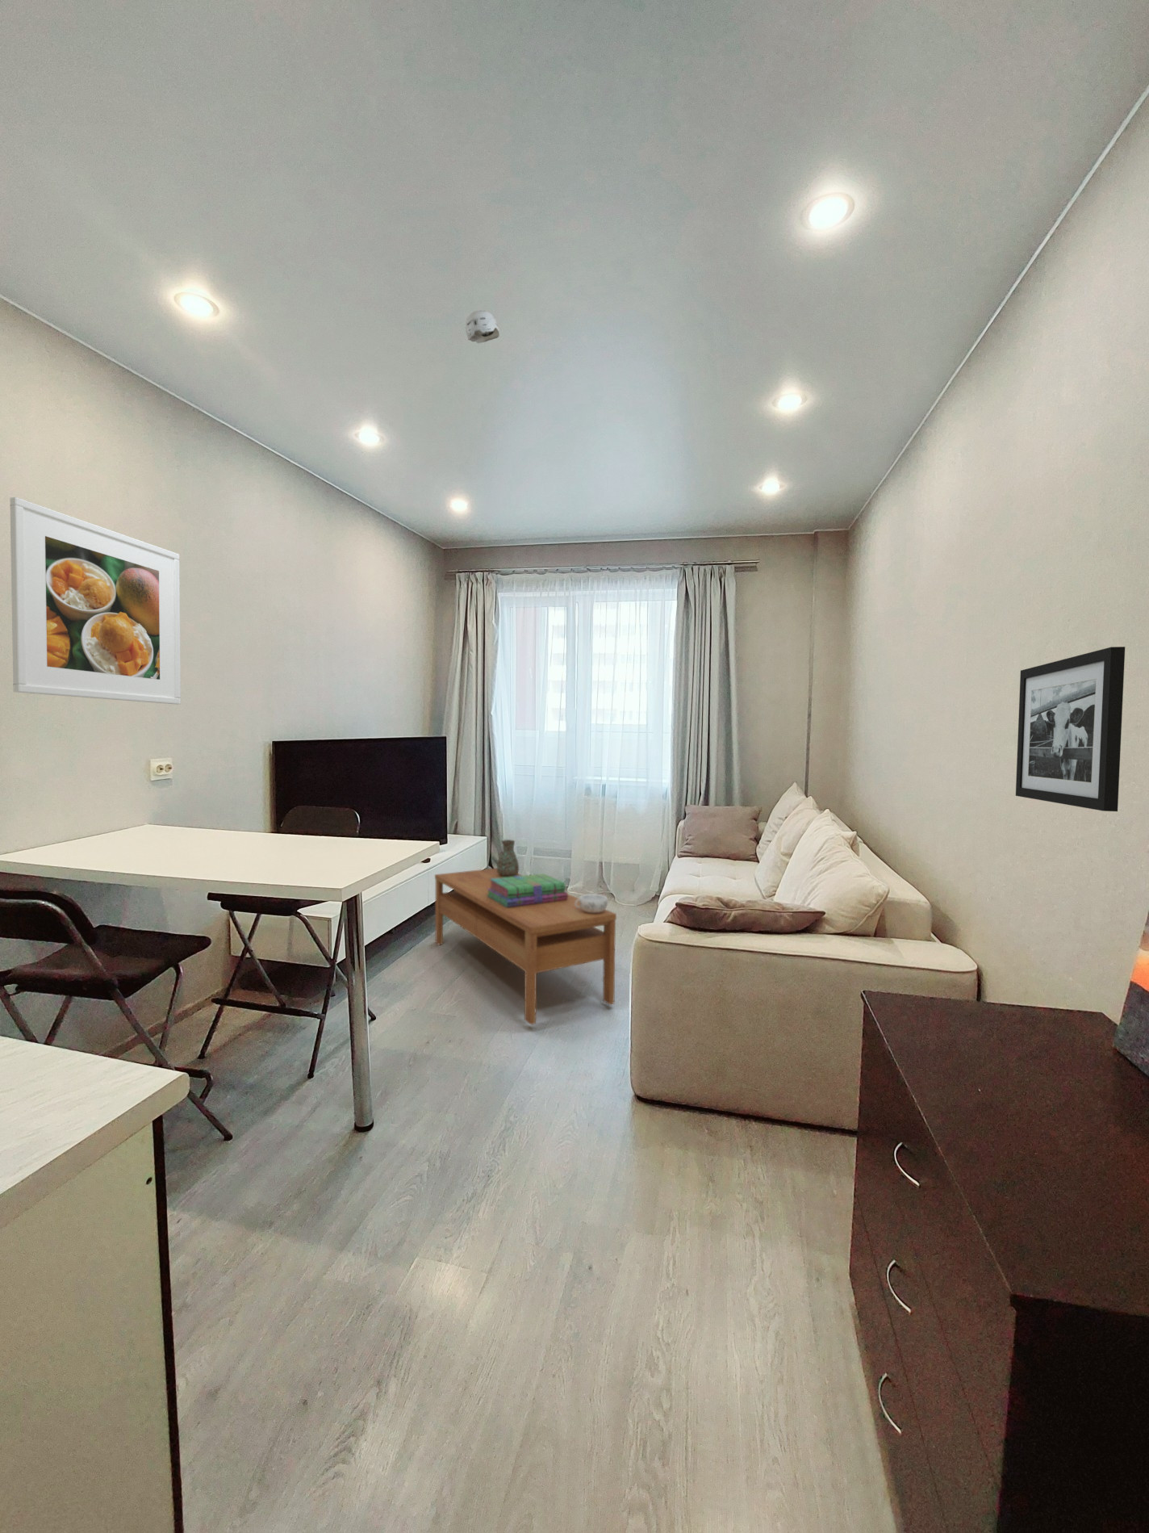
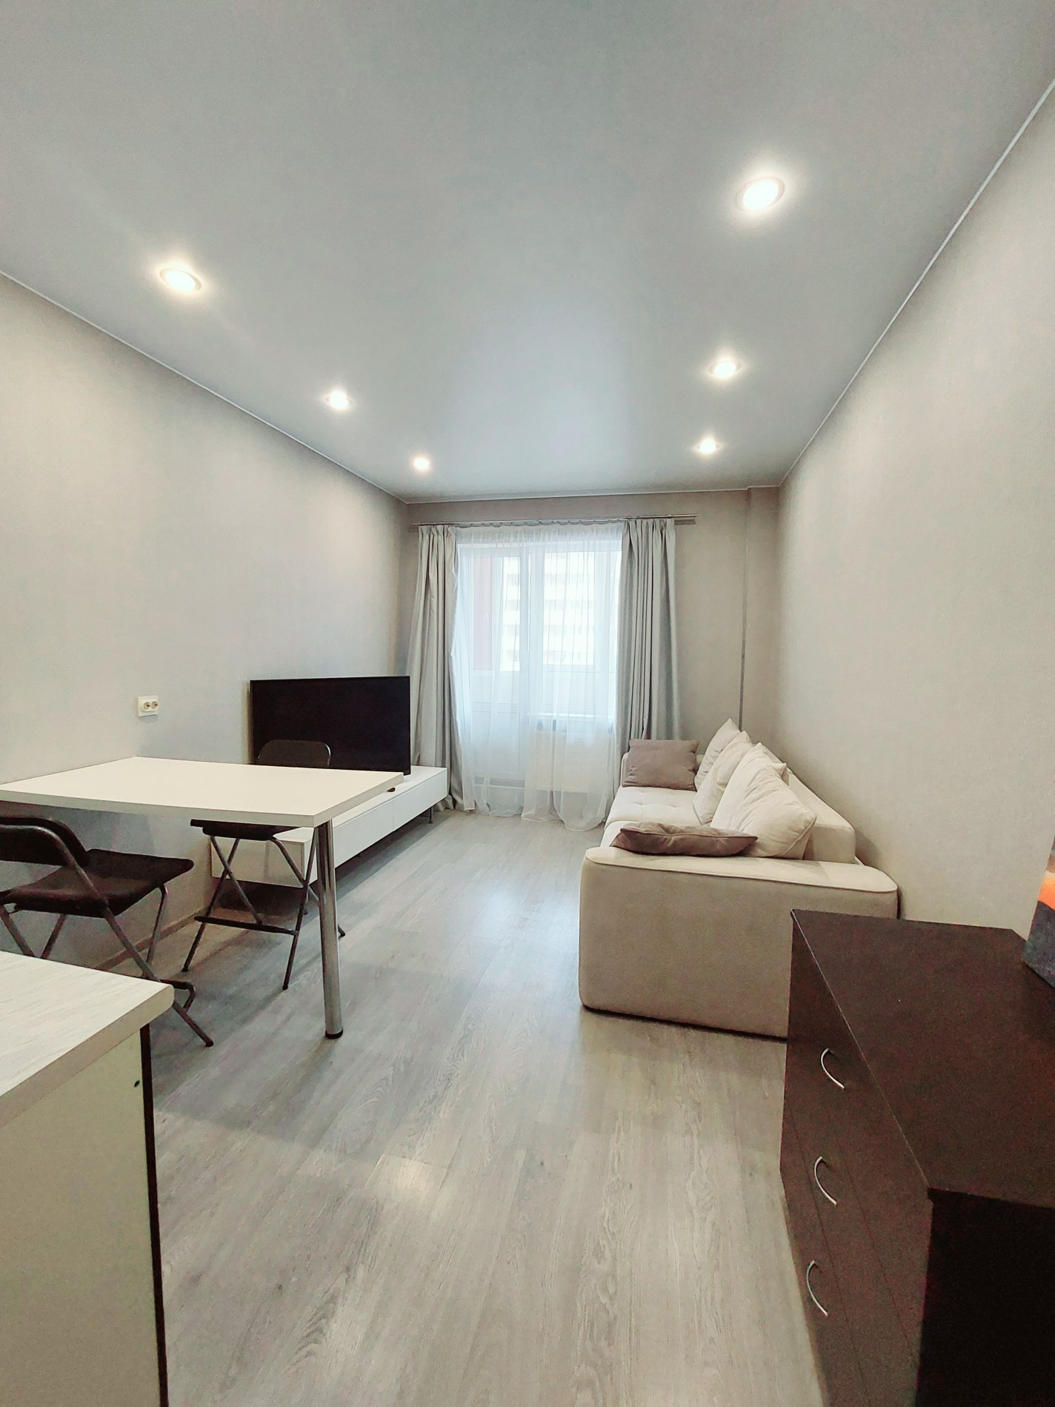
- picture frame (1062, 731)
- stack of books (527, 888)
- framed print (106, 614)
- decorative bowl (590, 904)
- smoke detector (483, 330)
- decorative vase (508, 857)
- coffee table (514, 931)
